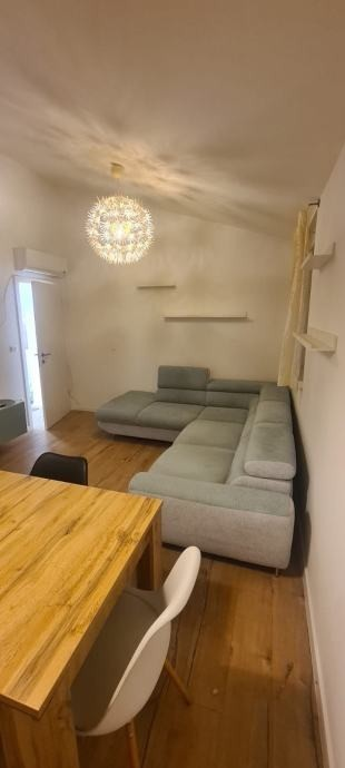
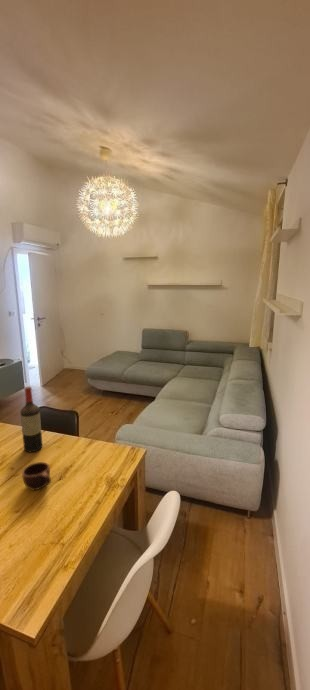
+ mug (39, 476)
+ wine bottle (30, 418)
